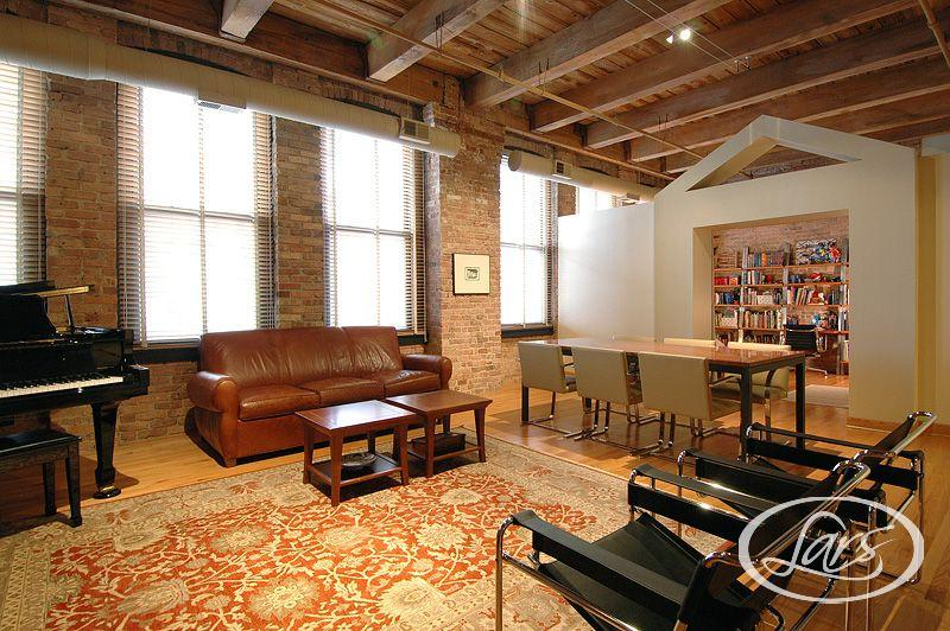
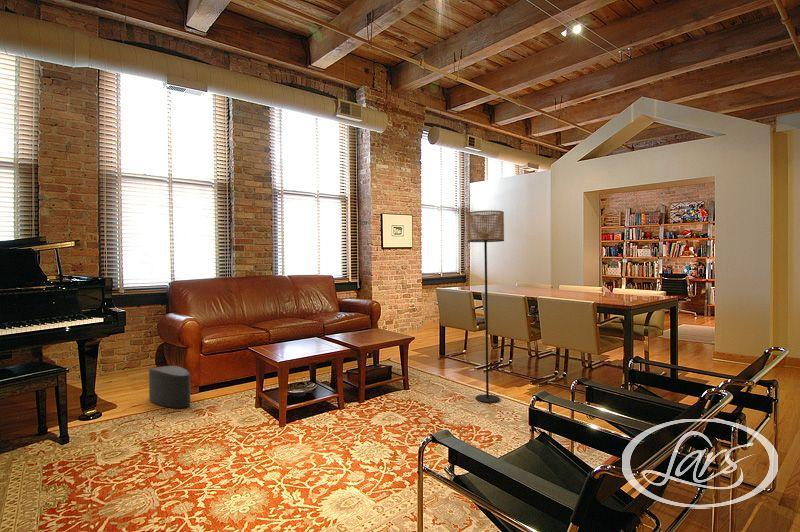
+ ottoman (169, 385)
+ floor lamp (486, 305)
